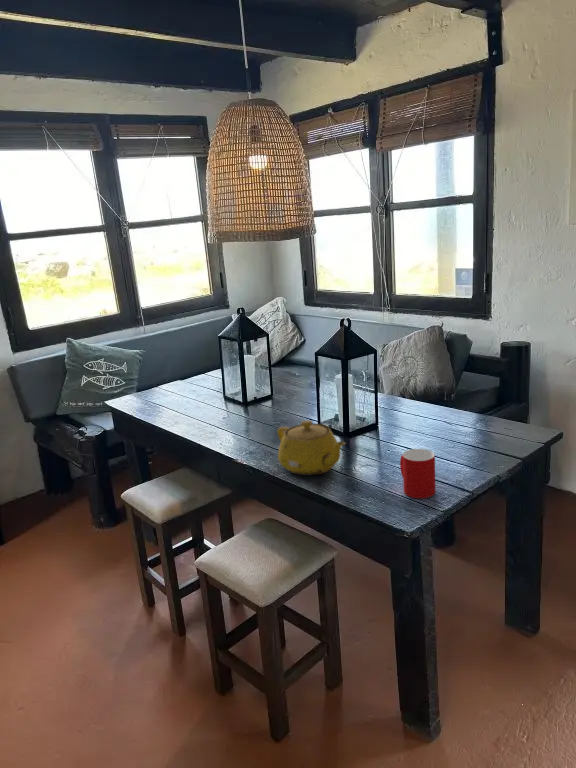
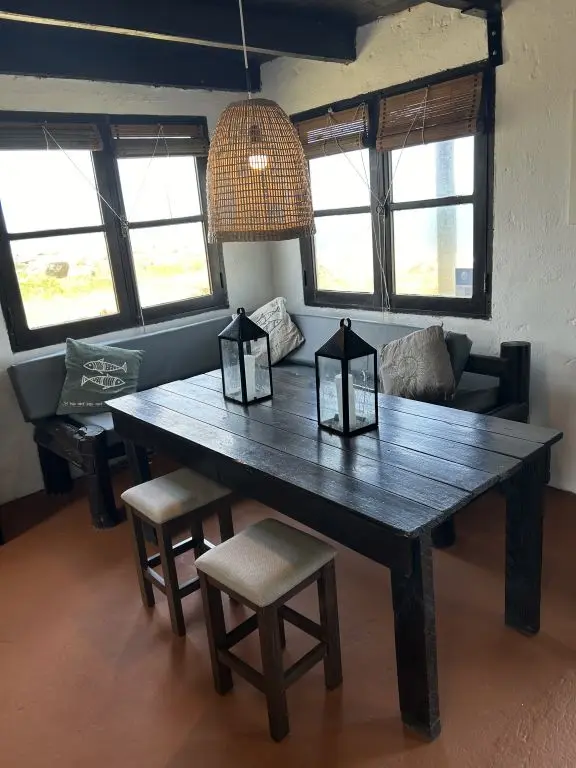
- cup (414, 471)
- teapot (310, 445)
